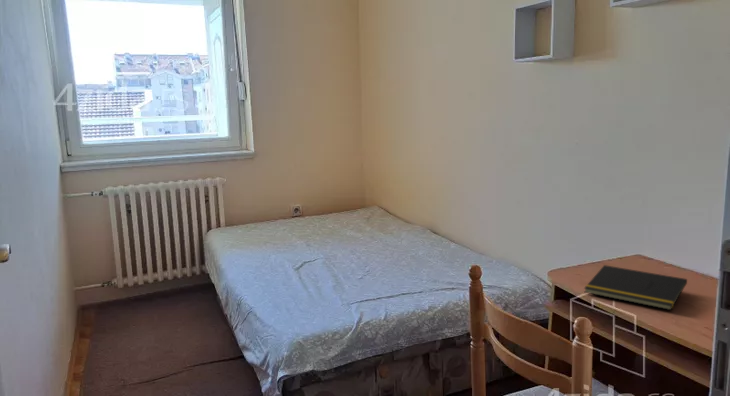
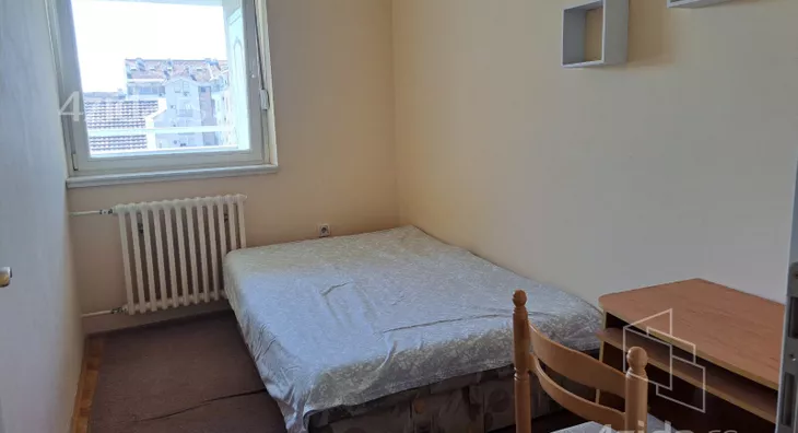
- notepad (634, 285)
